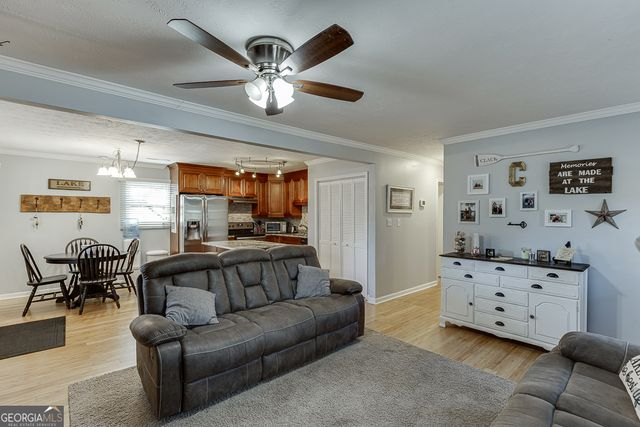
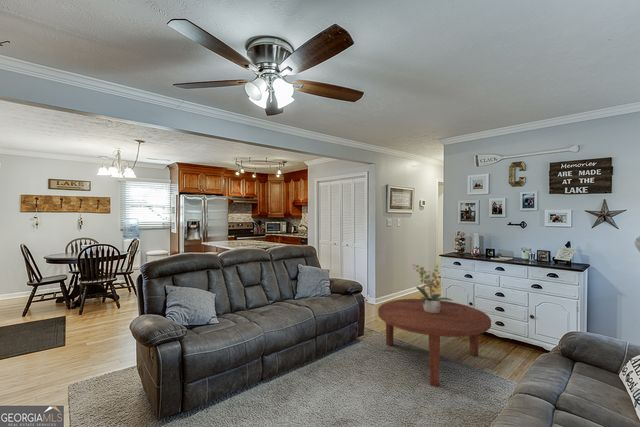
+ potted plant (428, 287)
+ coffee table (431, 336)
